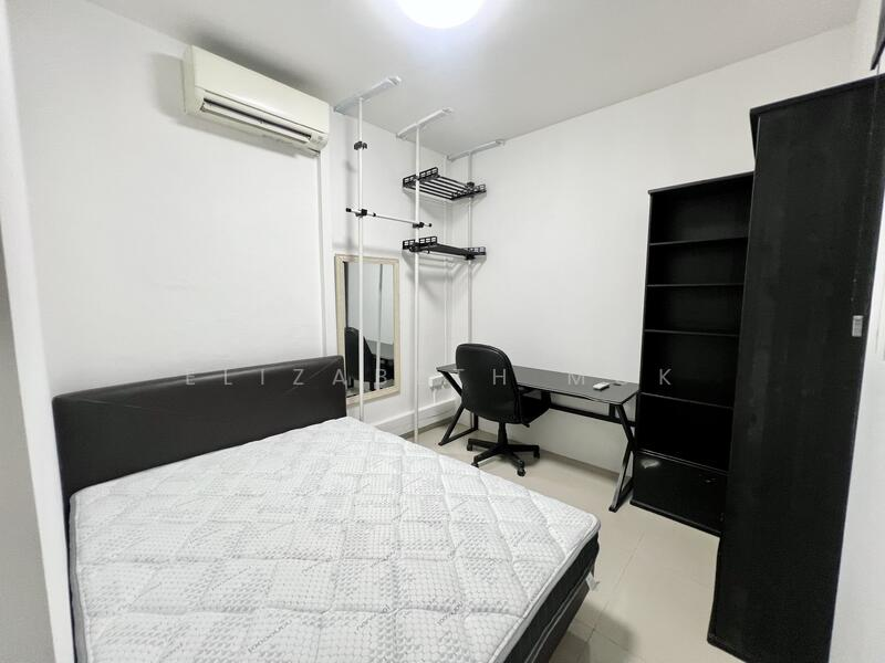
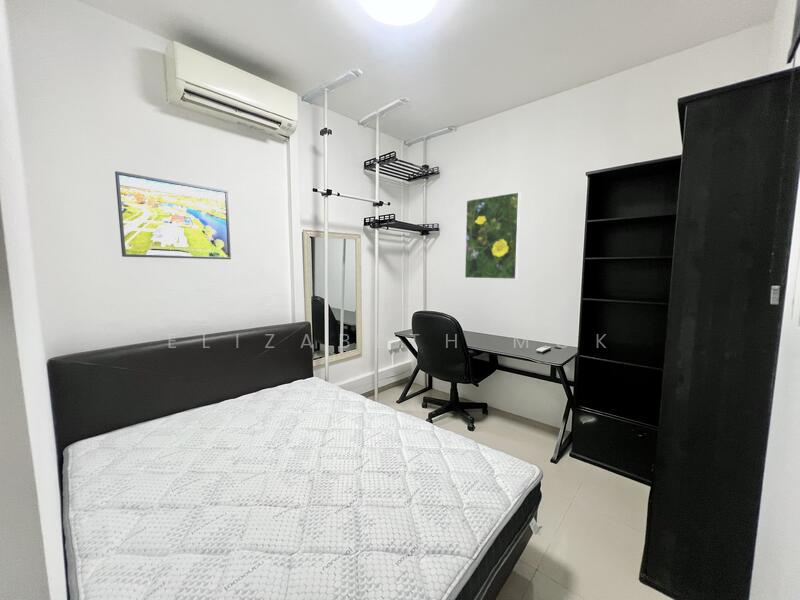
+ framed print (490, 238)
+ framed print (179, 220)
